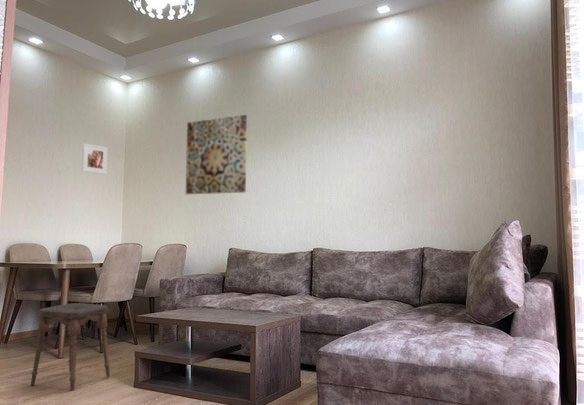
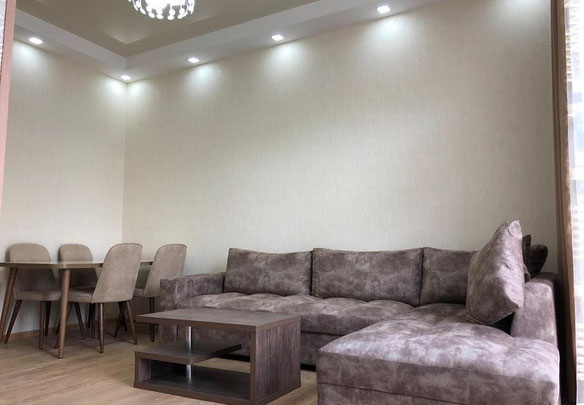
- wall art (215, 156)
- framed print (95, 159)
- stool (72, 344)
